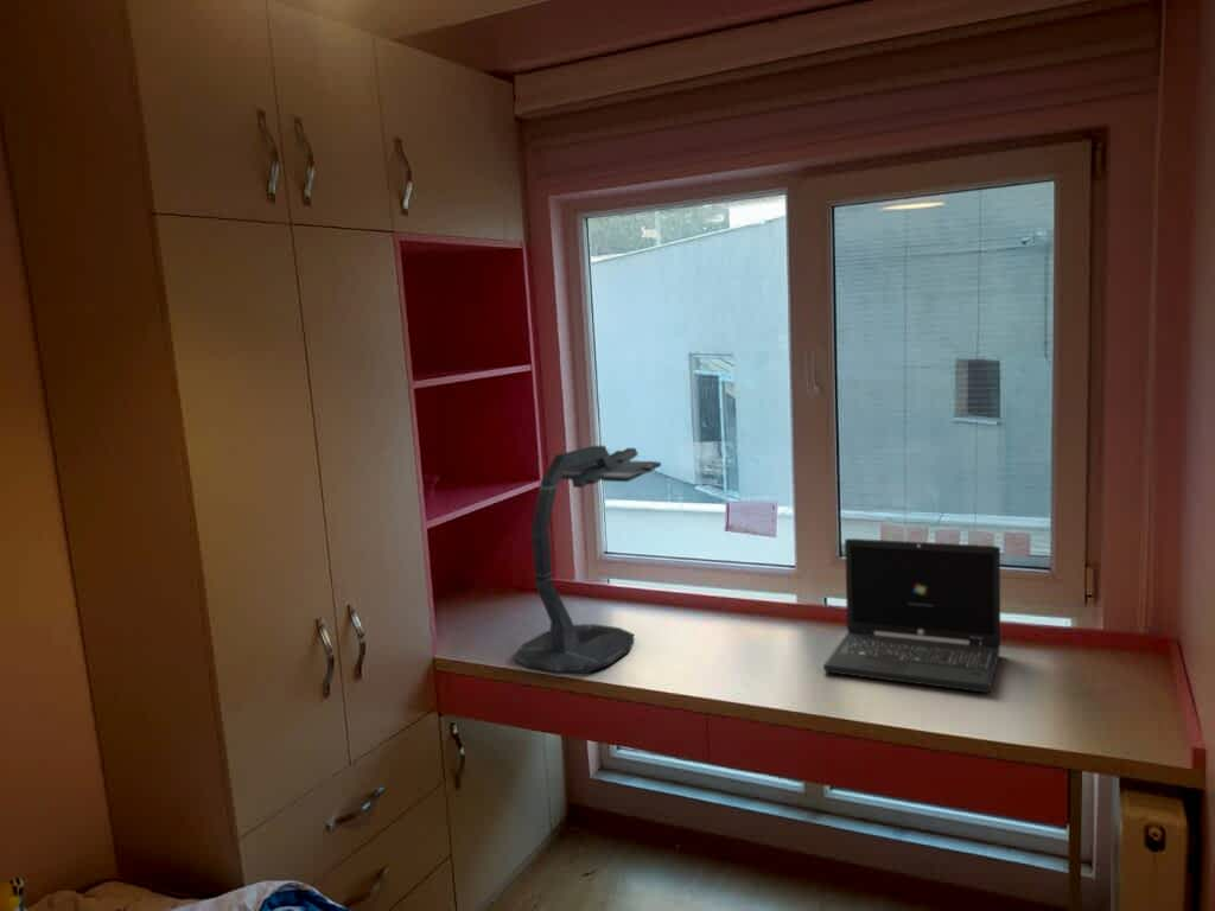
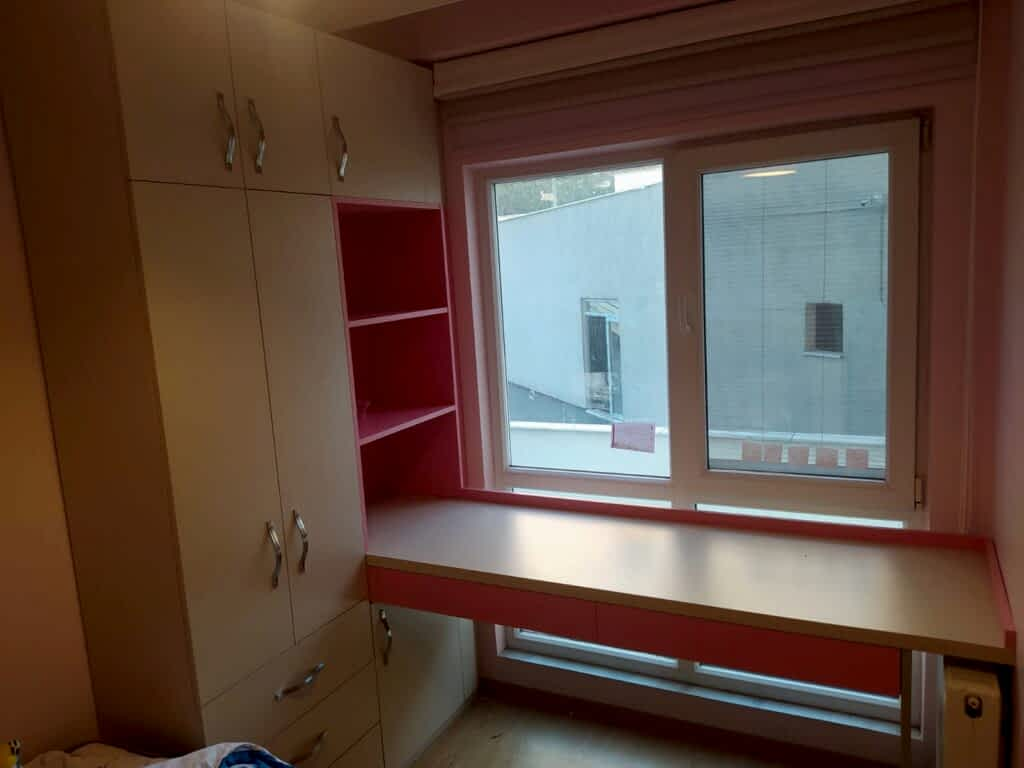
- laptop (911, 609)
- desk lamp (549, 549)
